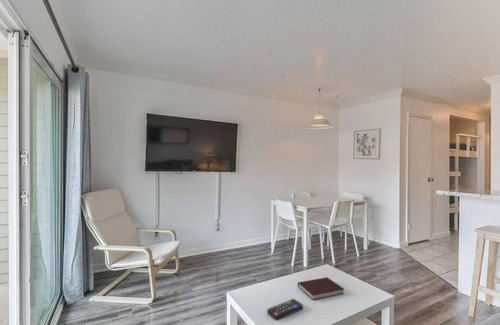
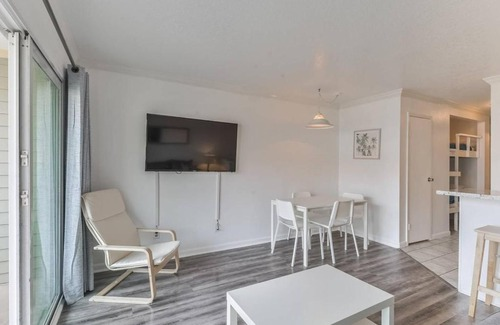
- notebook (320, 287)
- remote control (285, 308)
